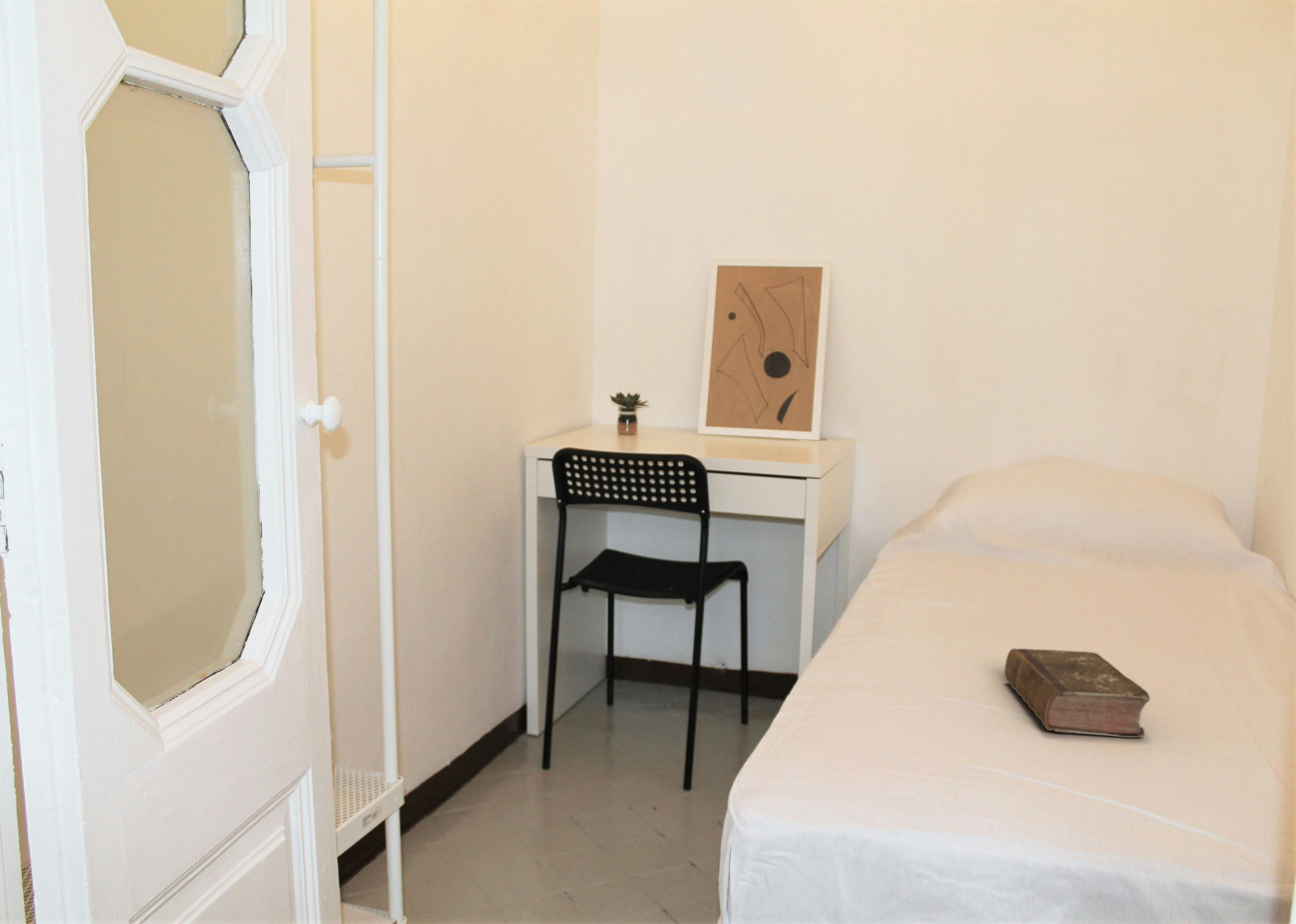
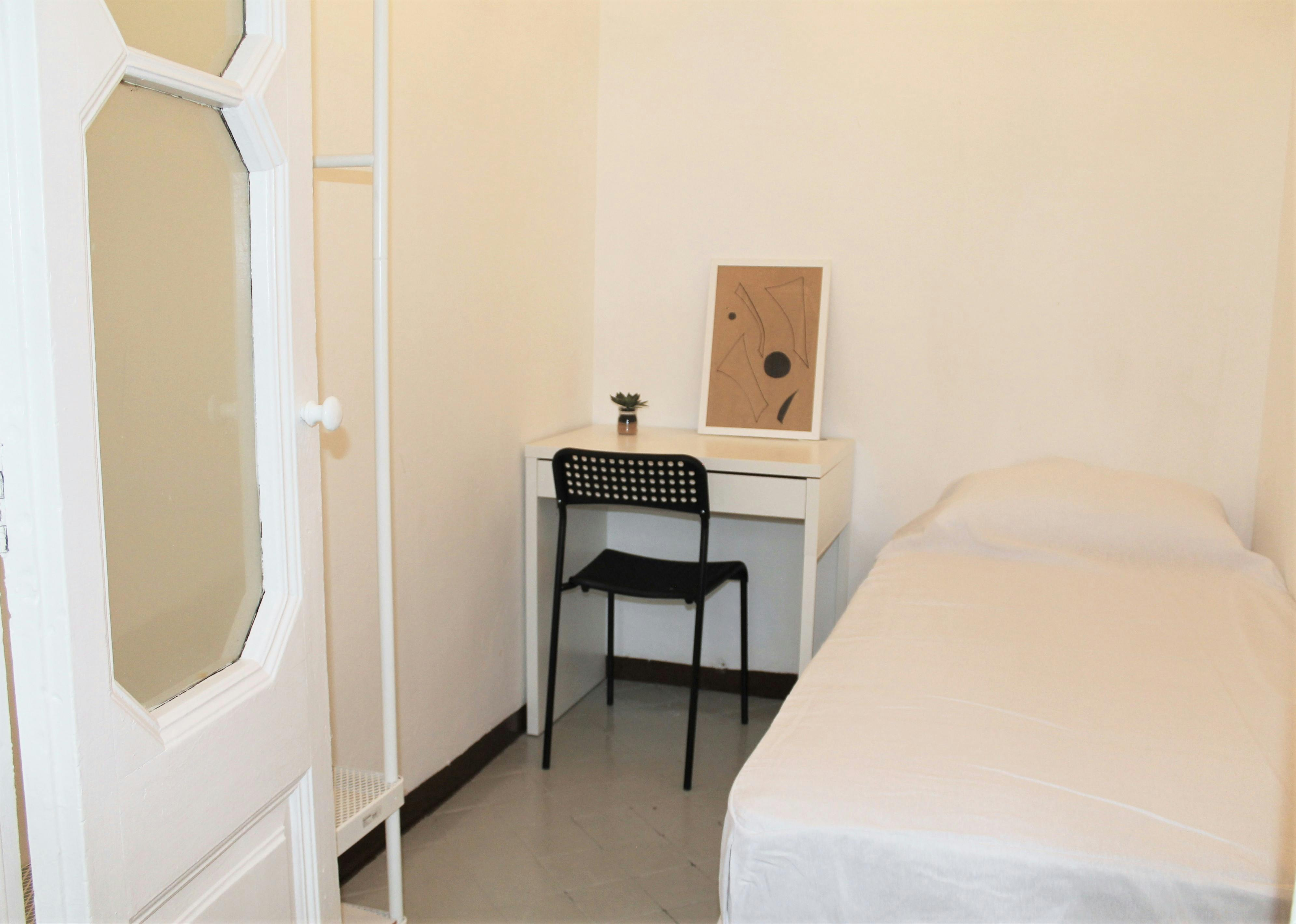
- book (1072, 688)
